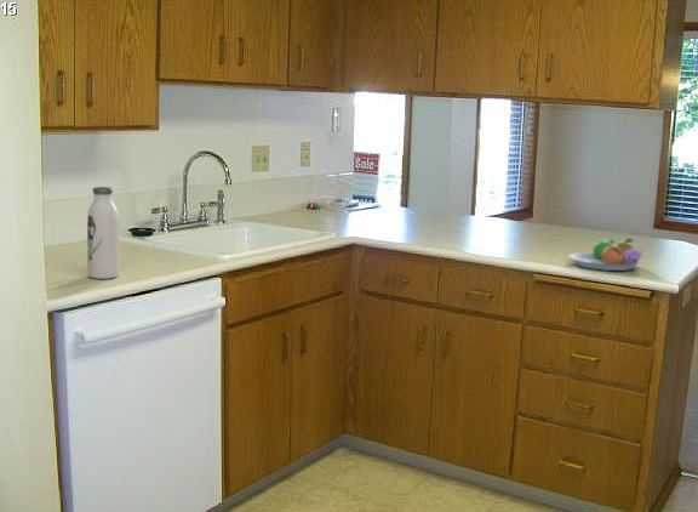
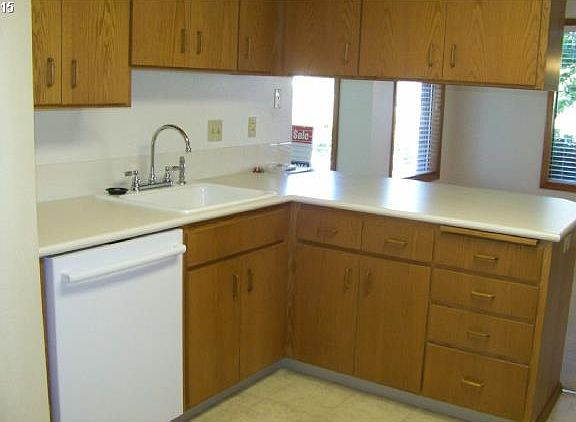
- water bottle (103, 232)
- fruit bowl (606, 251)
